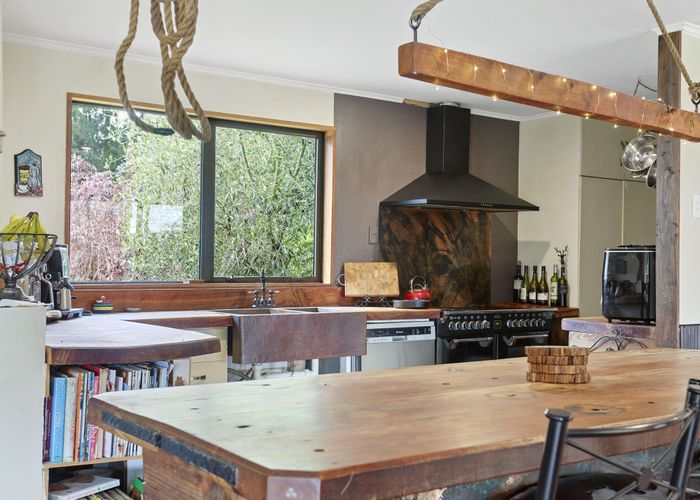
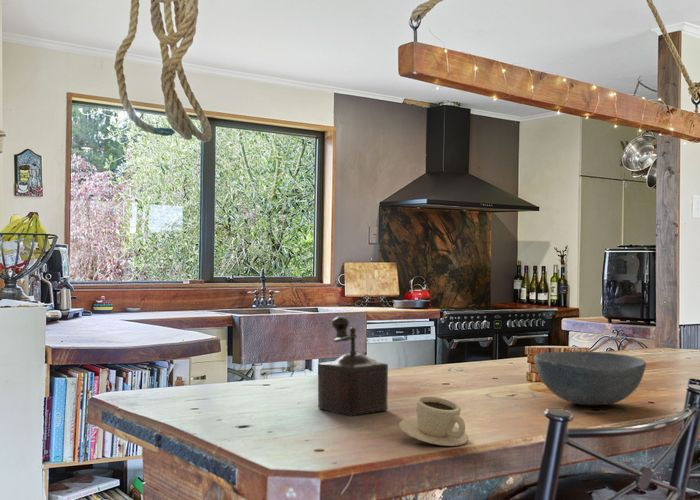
+ cup (435, 419)
+ pepper mill (346, 363)
+ bowl (588, 380)
